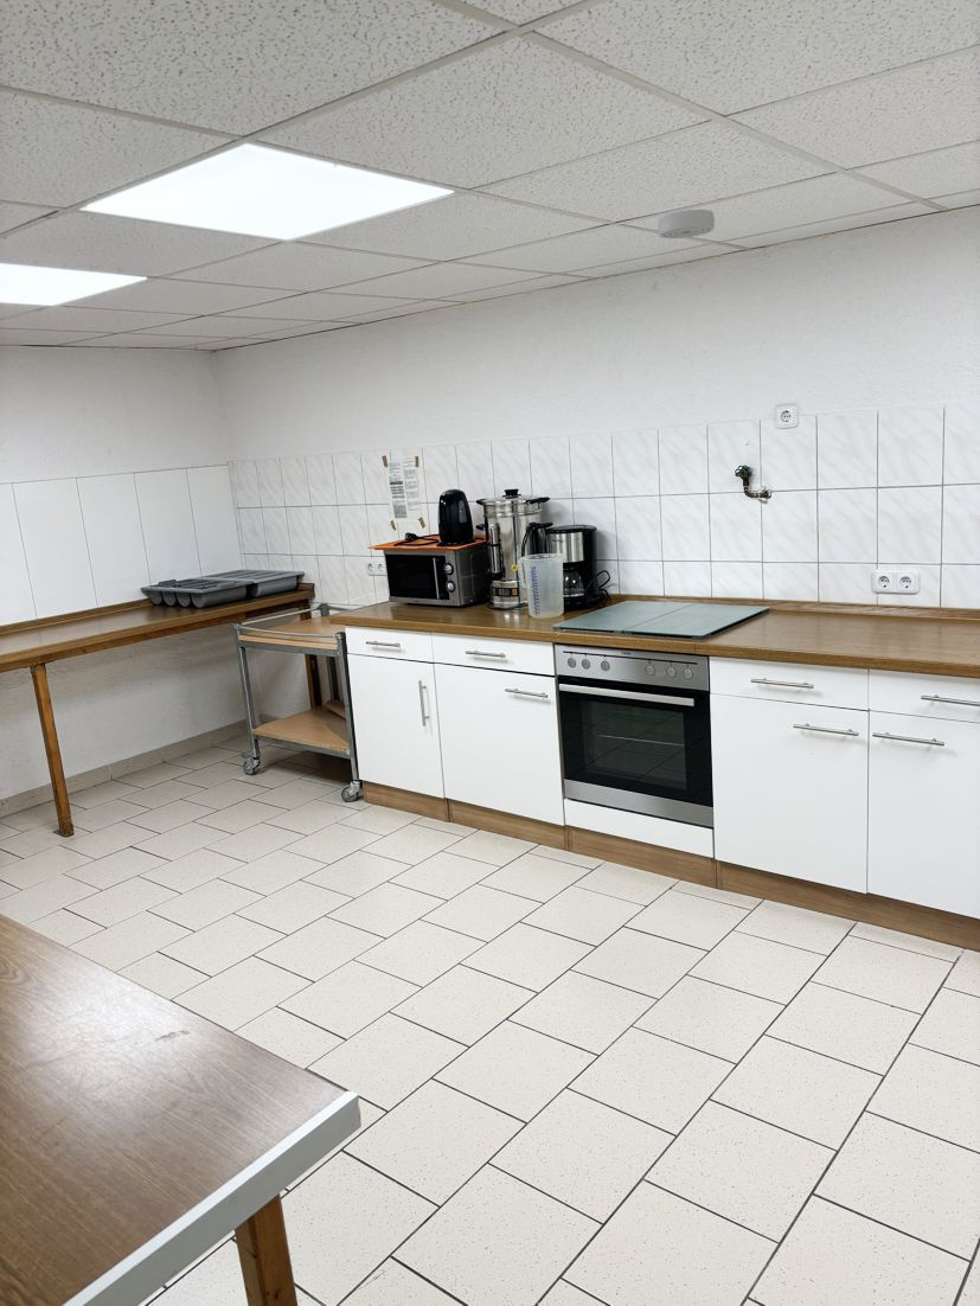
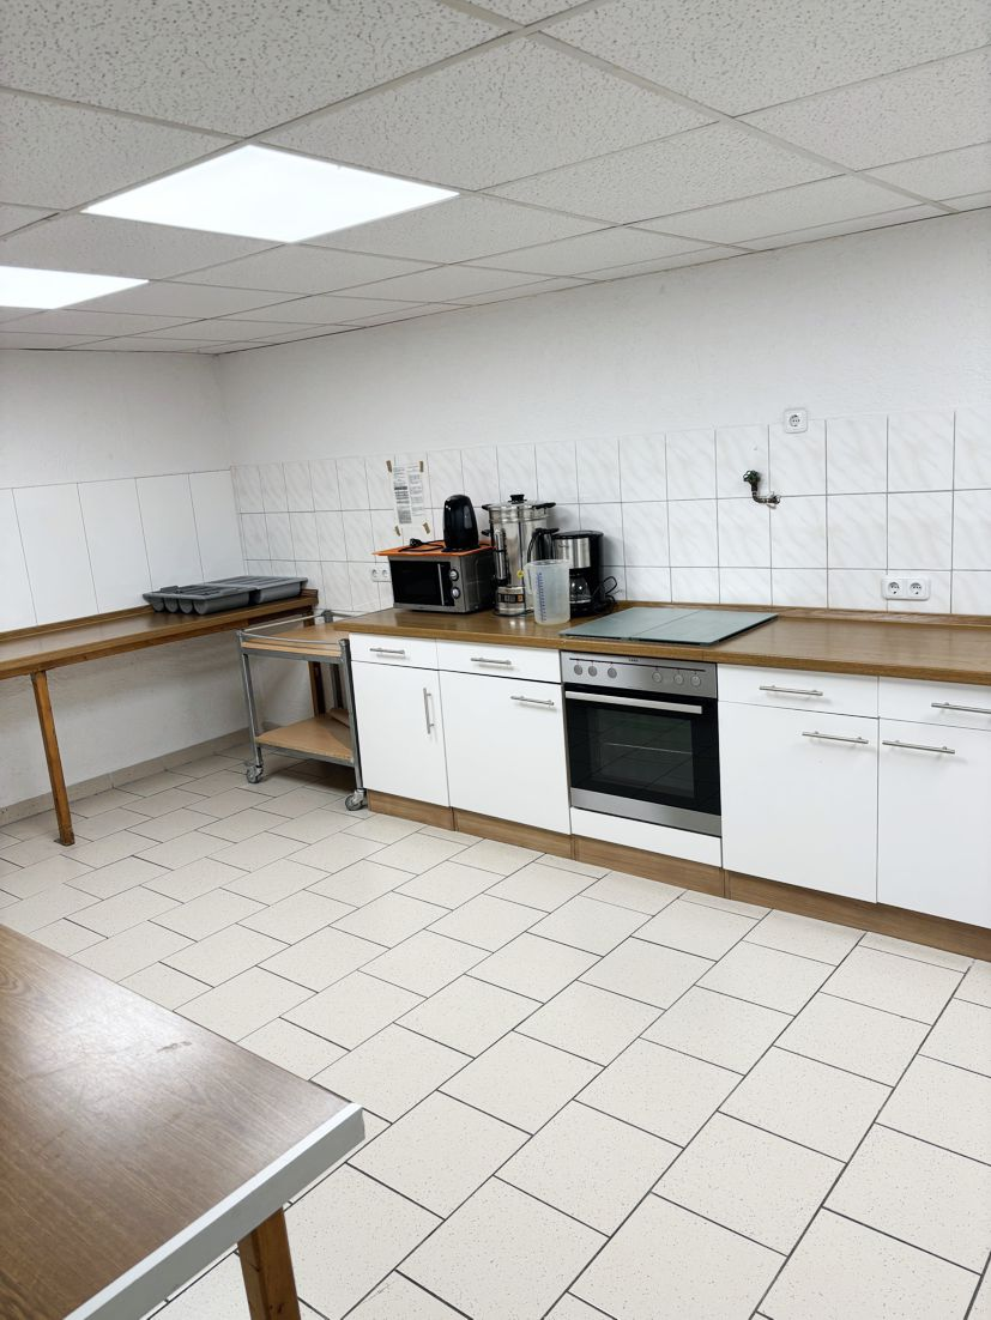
- smoke detector (686, 224)
